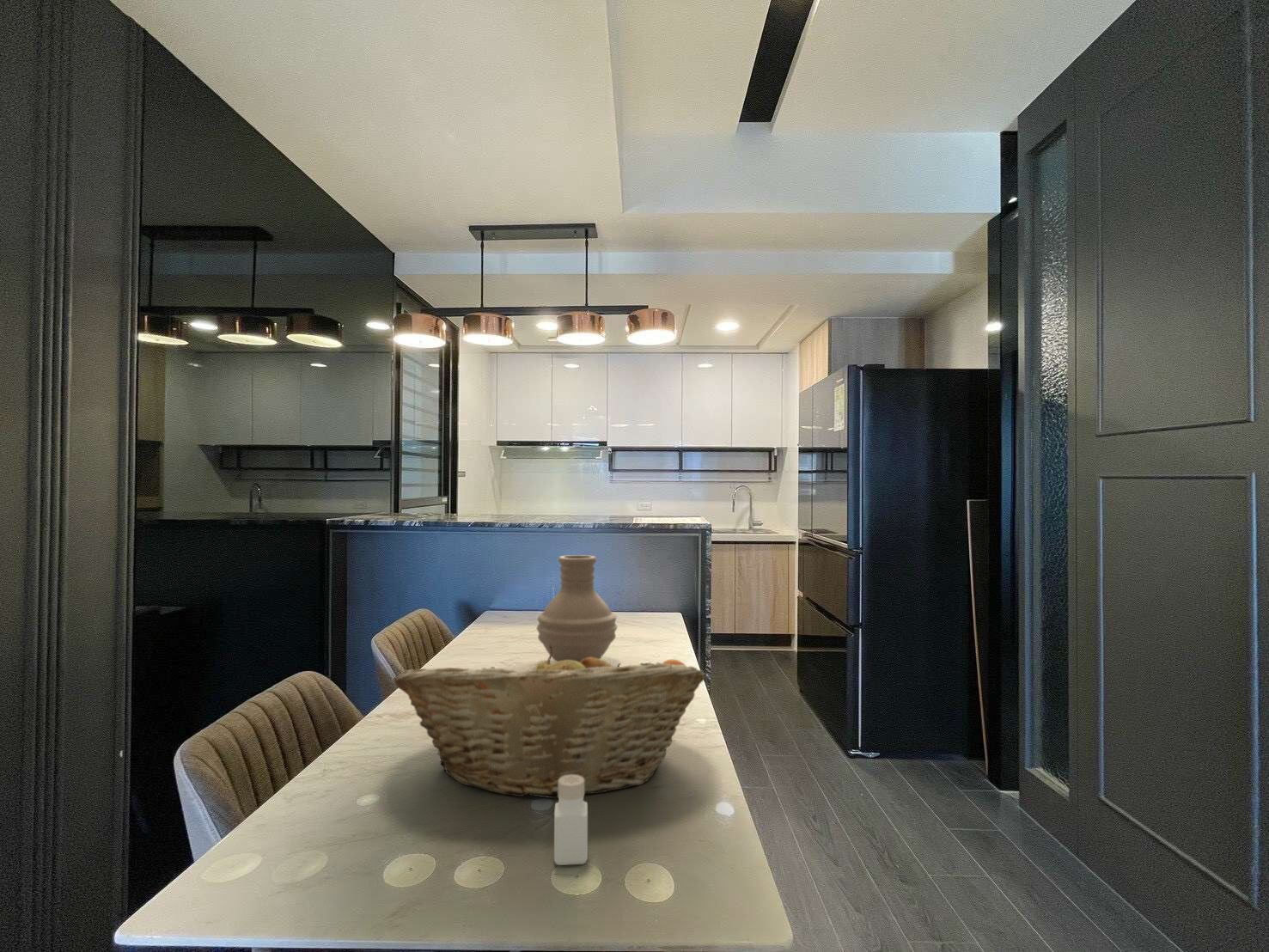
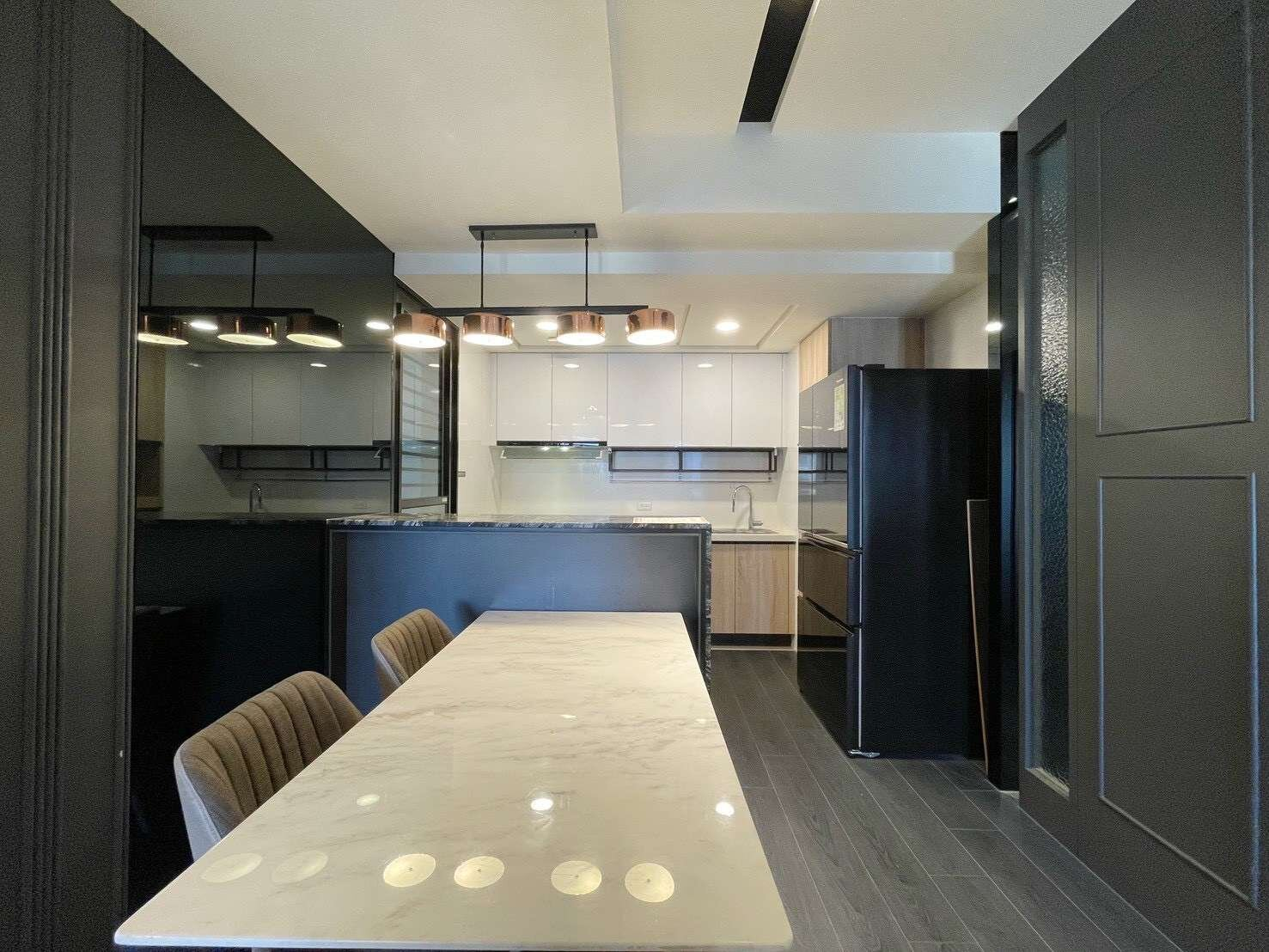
- vase (577, 610)
- pepper shaker (570, 818)
- fruit basket (552, 702)
